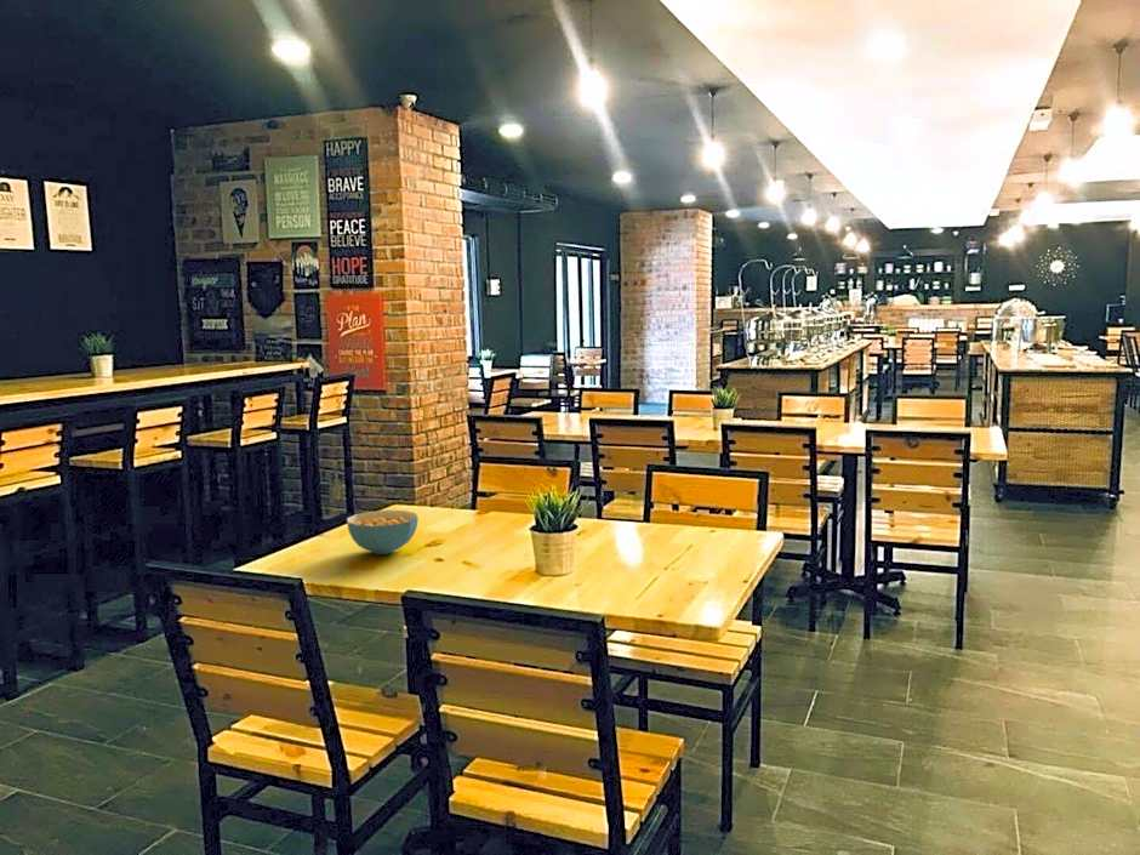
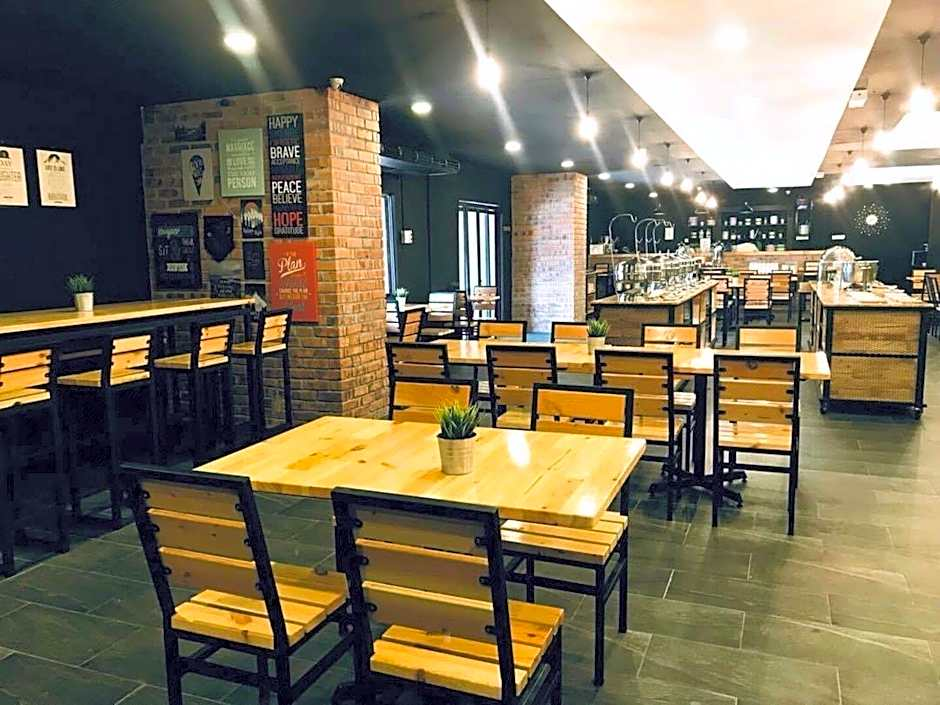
- cereal bowl (382, 534)
